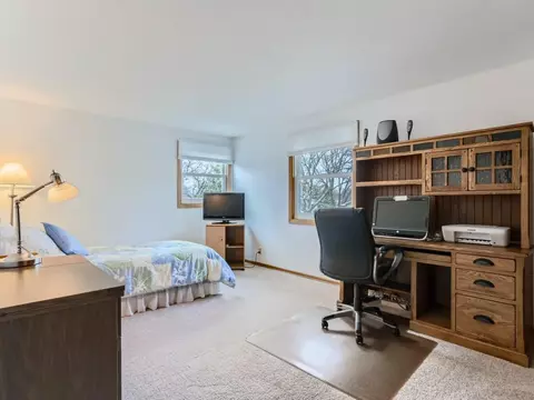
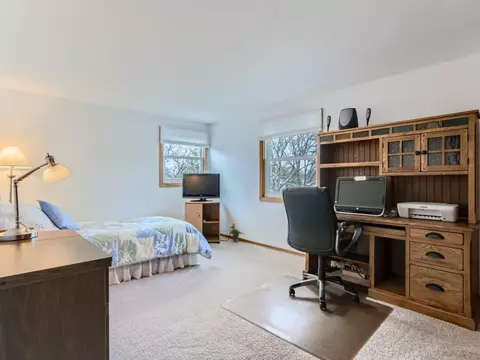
+ potted plant (235, 233)
